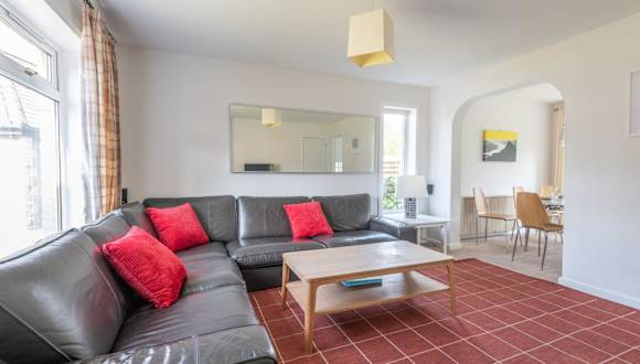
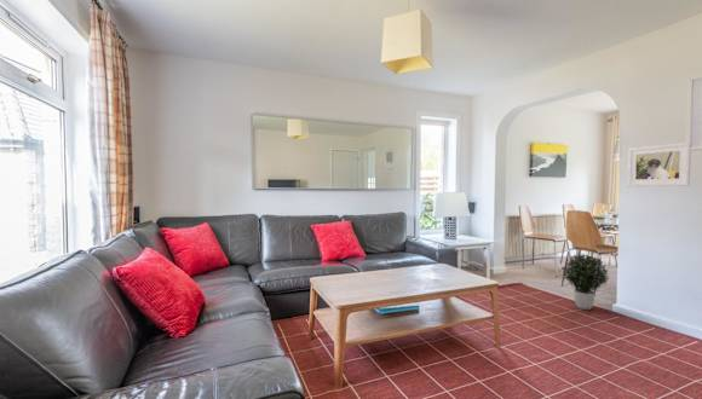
+ potted plant (585, 281)
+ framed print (656, 166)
